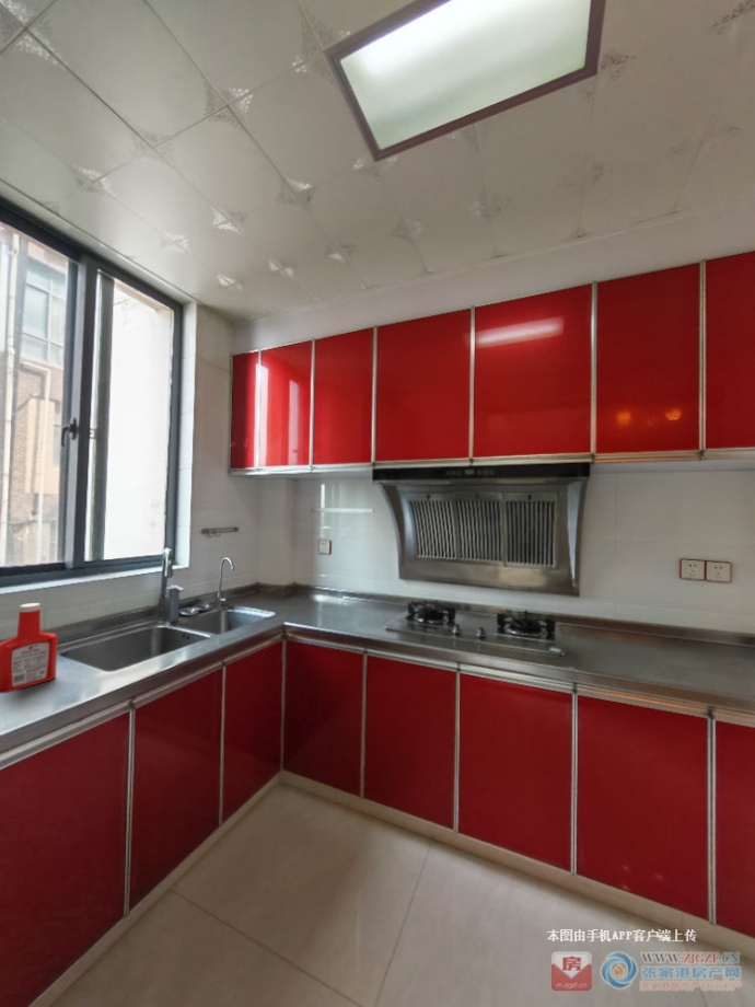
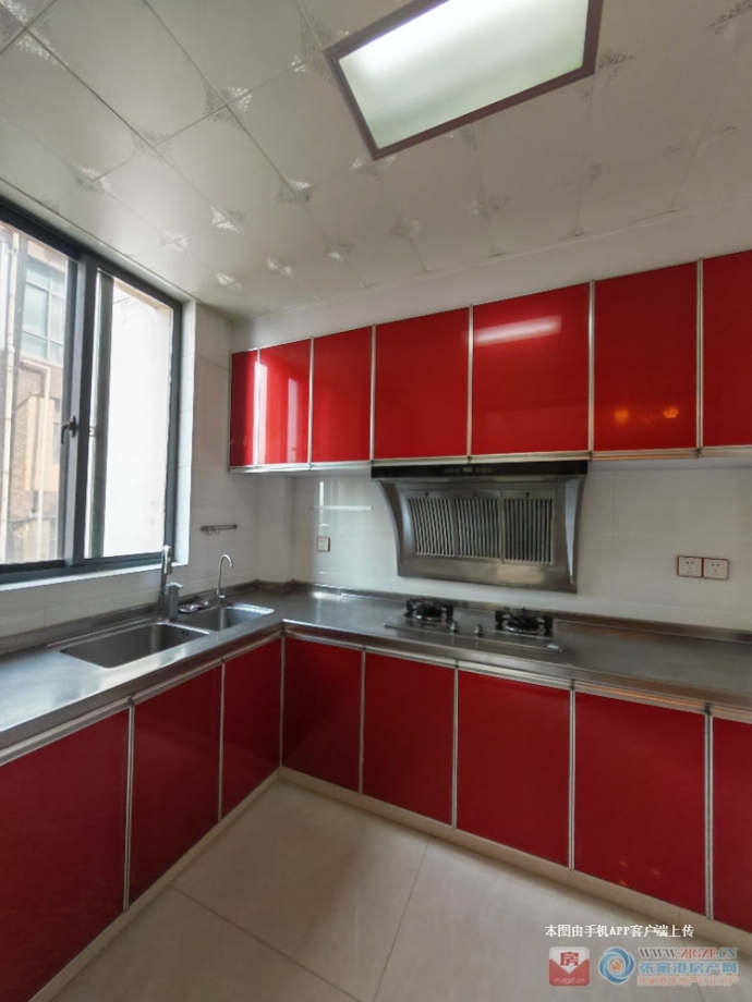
- soap bottle (28, 644)
